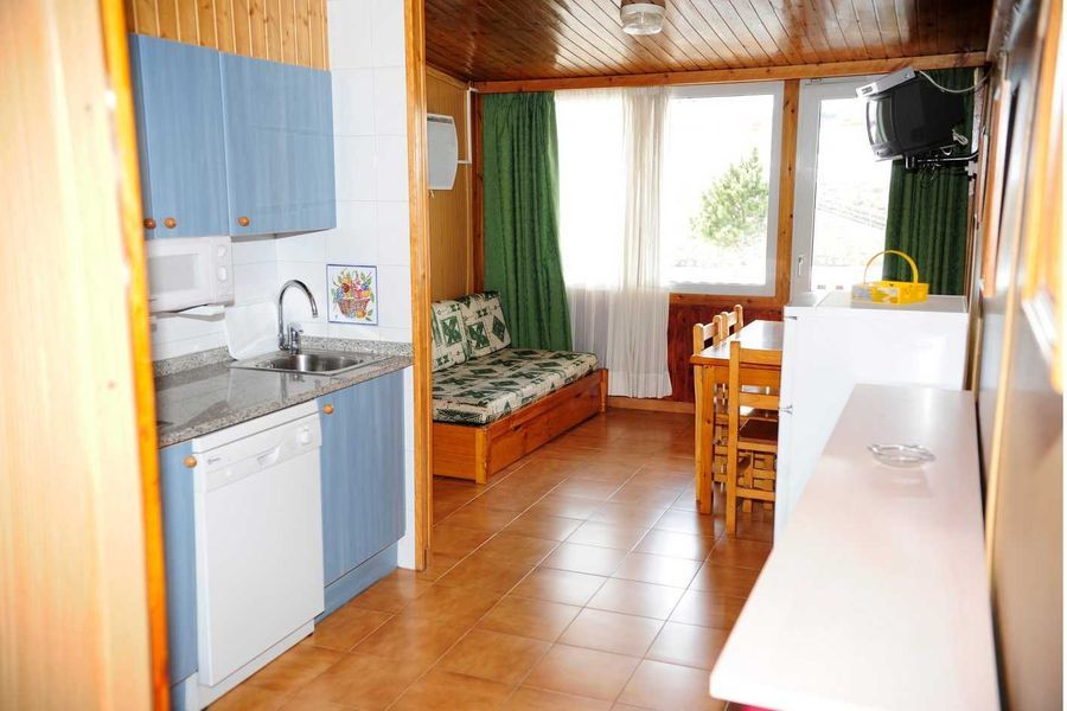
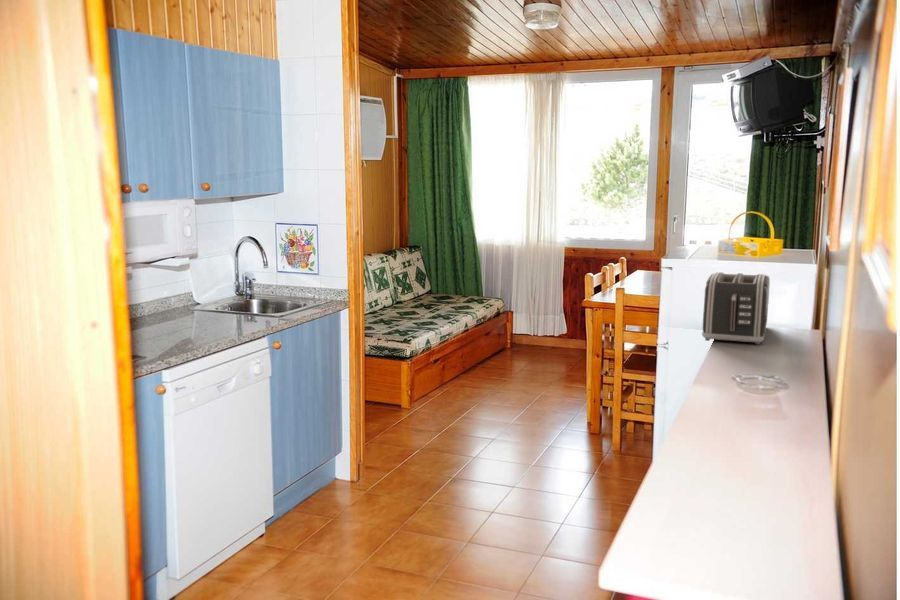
+ toaster (737, 304)
